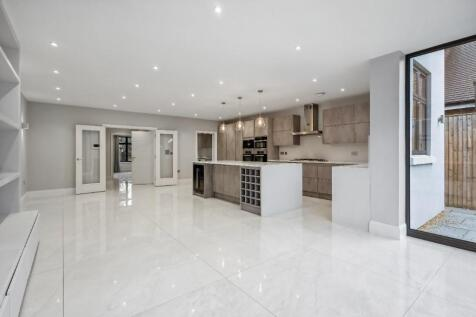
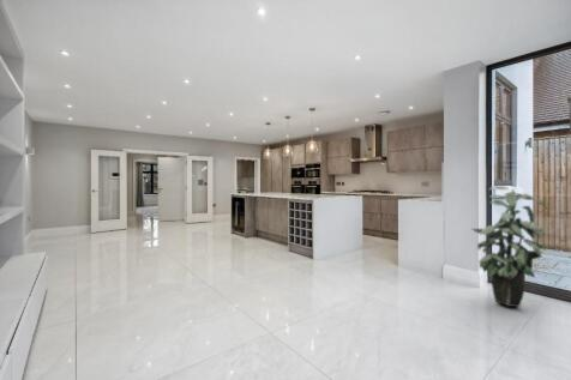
+ indoor plant (507, 245)
